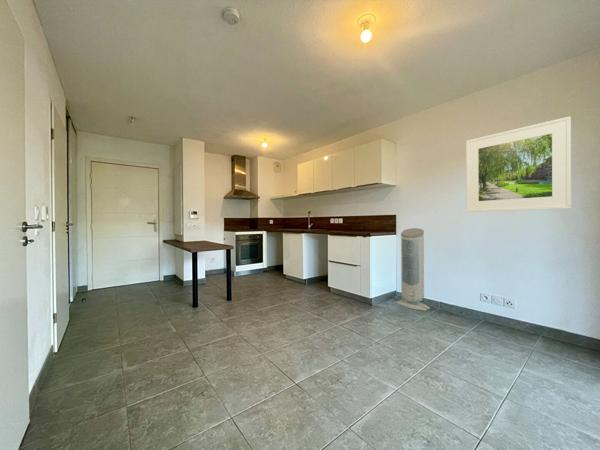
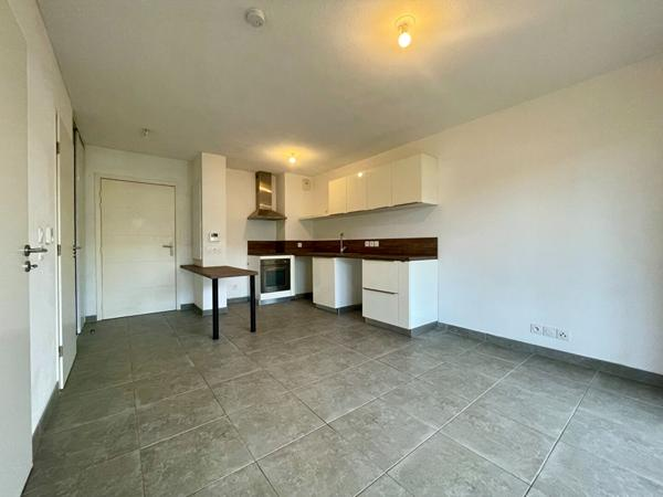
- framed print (512, 170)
- air purifier (412, 267)
